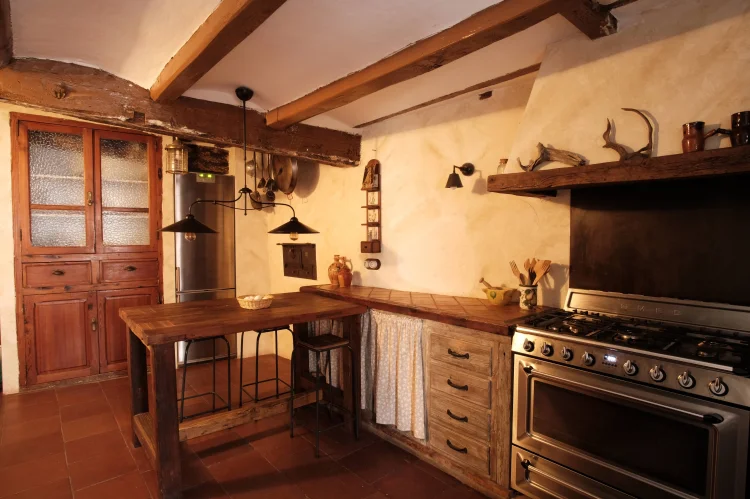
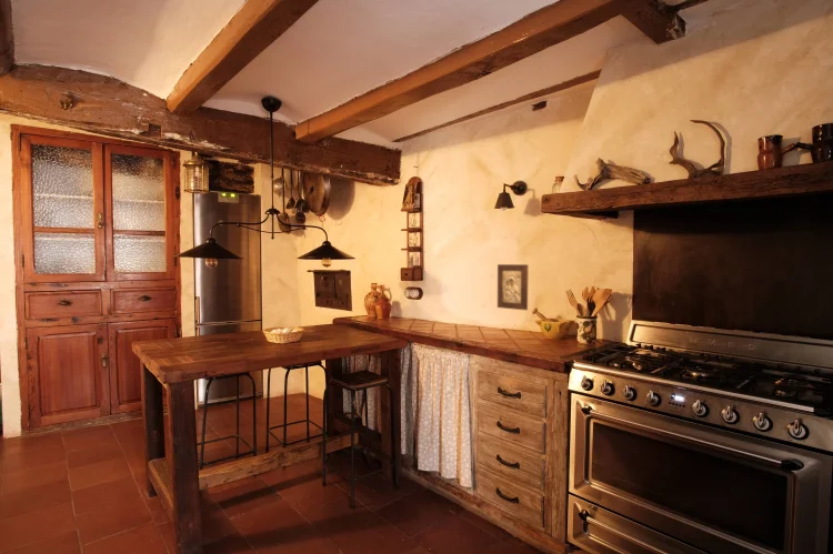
+ religious icon (511, 286)
